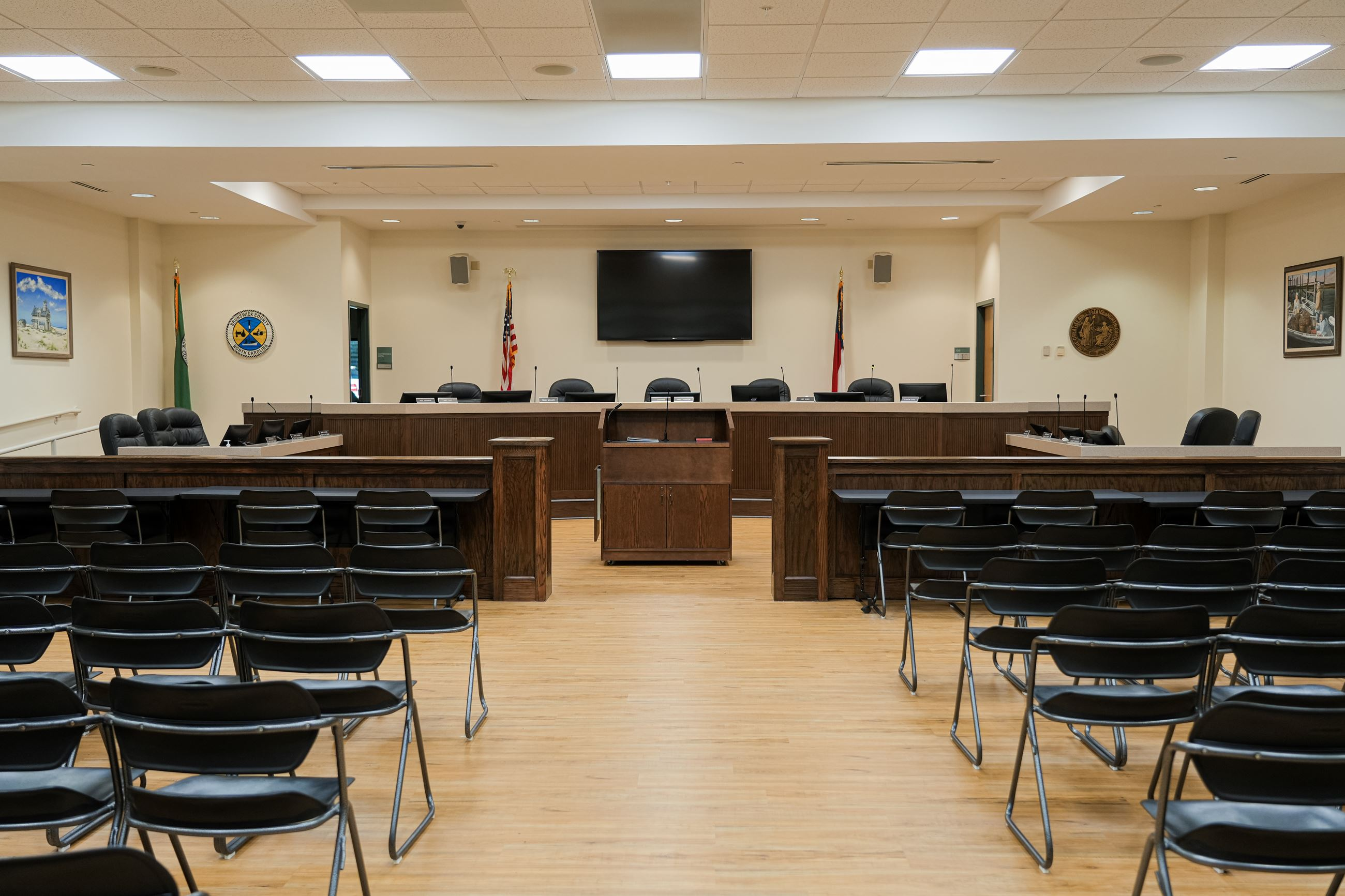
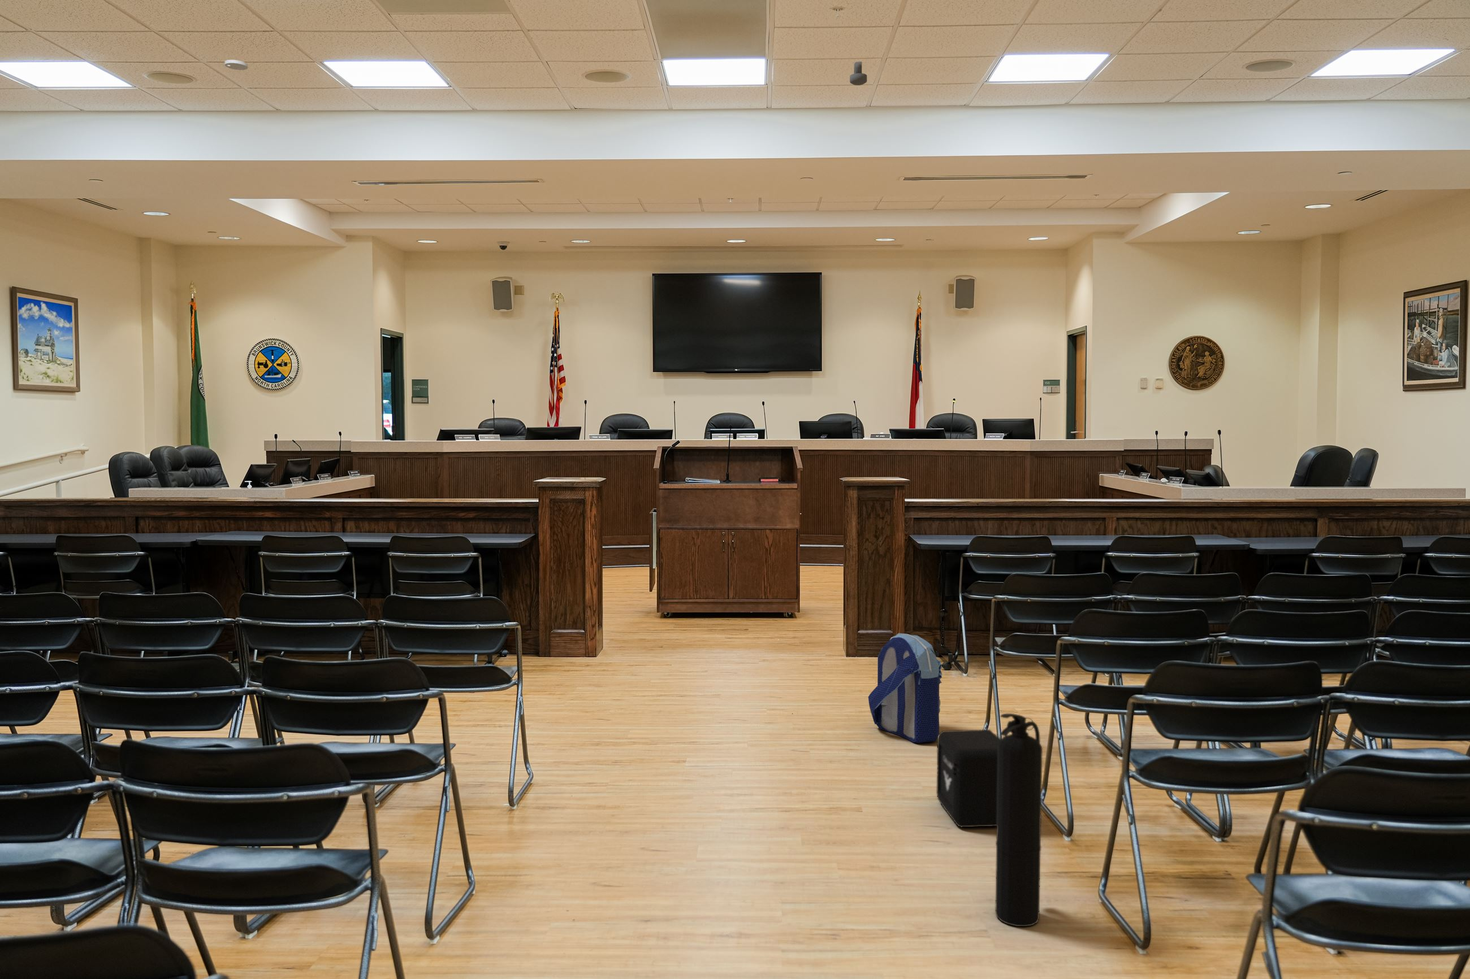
+ security camera (858, 72)
+ smoke detector (236, 64)
+ backpack (907, 684)
+ fire extinguisher (1020, 812)
+ air purifier (972, 777)
